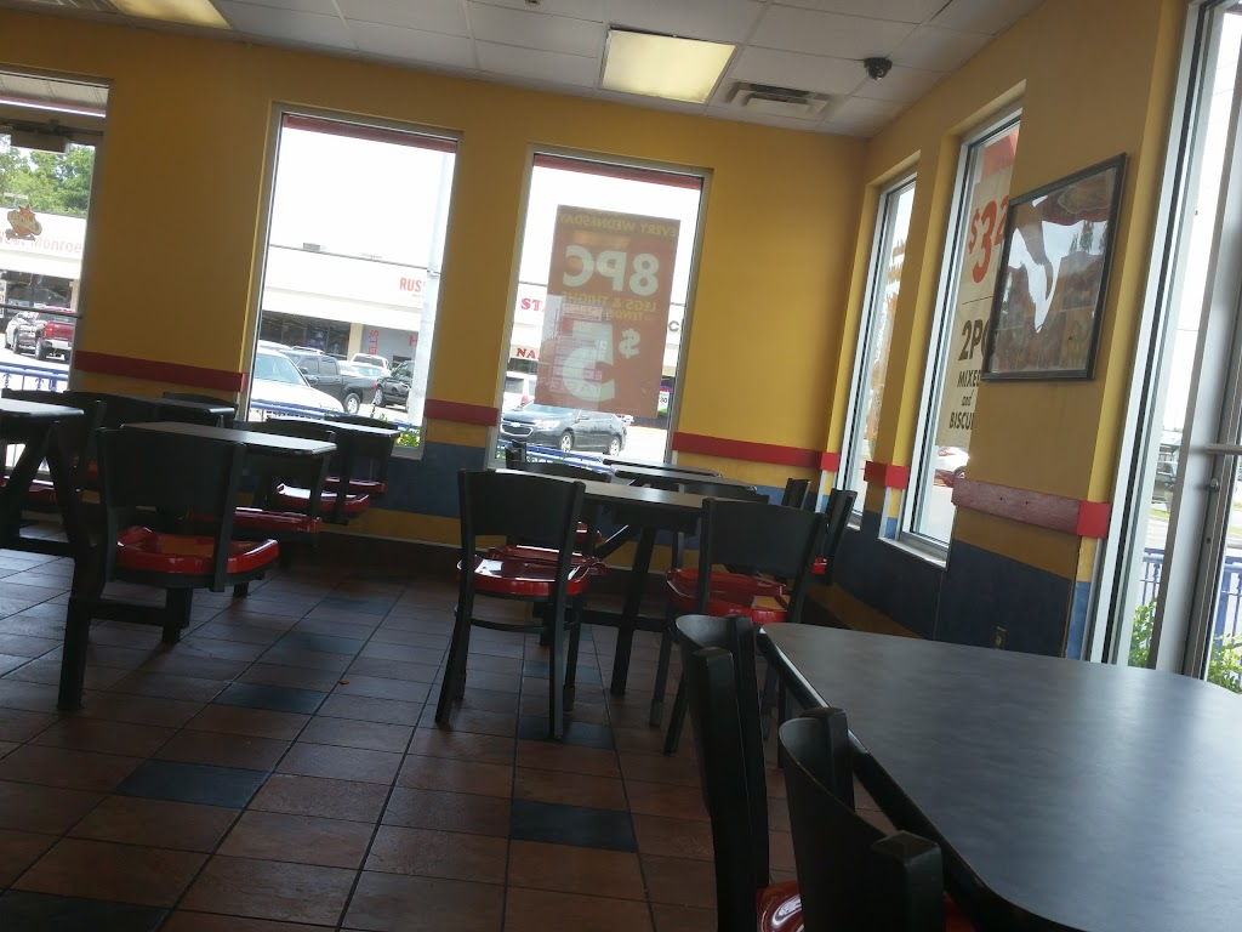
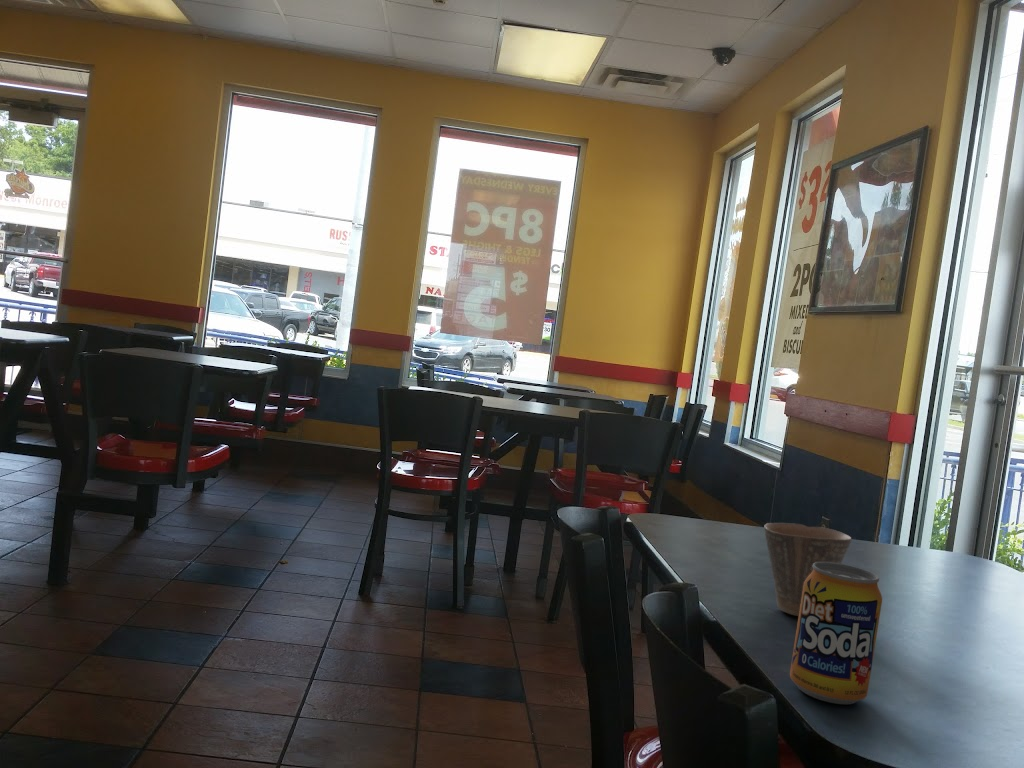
+ cup (801, 570)
+ pop (836, 631)
